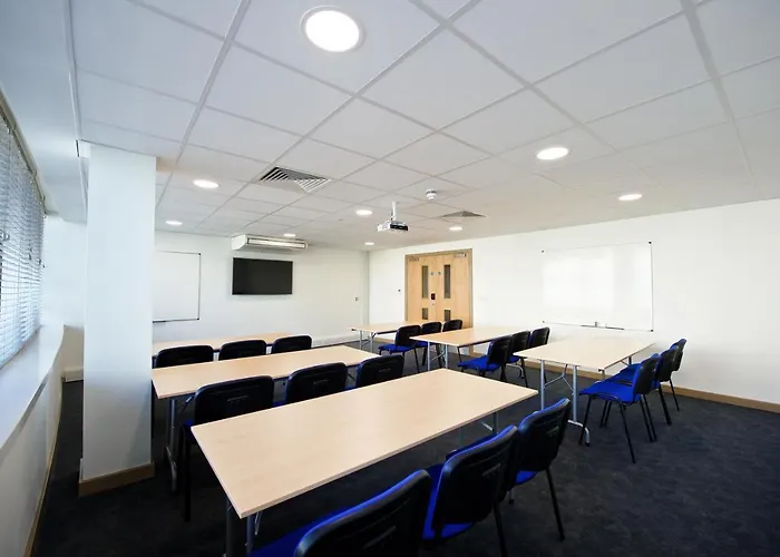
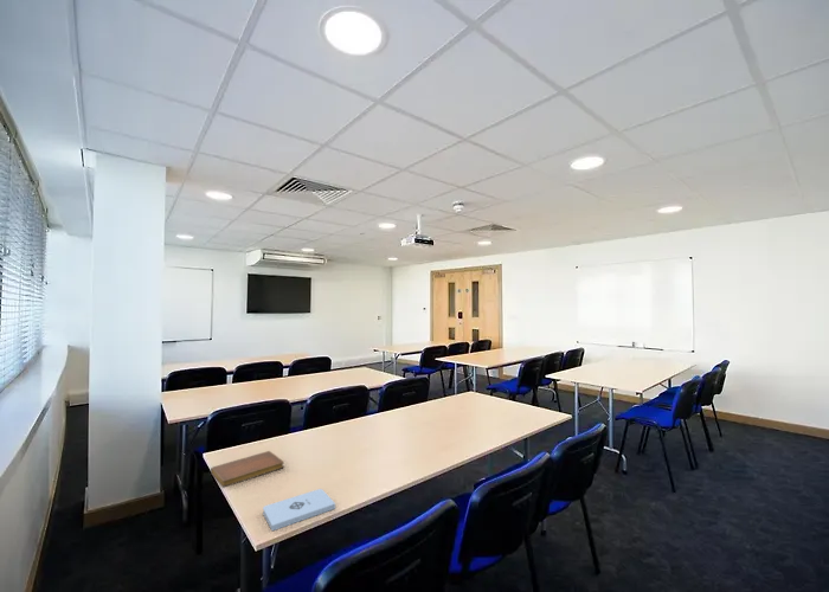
+ notebook (248, 466)
+ notepad (298, 507)
